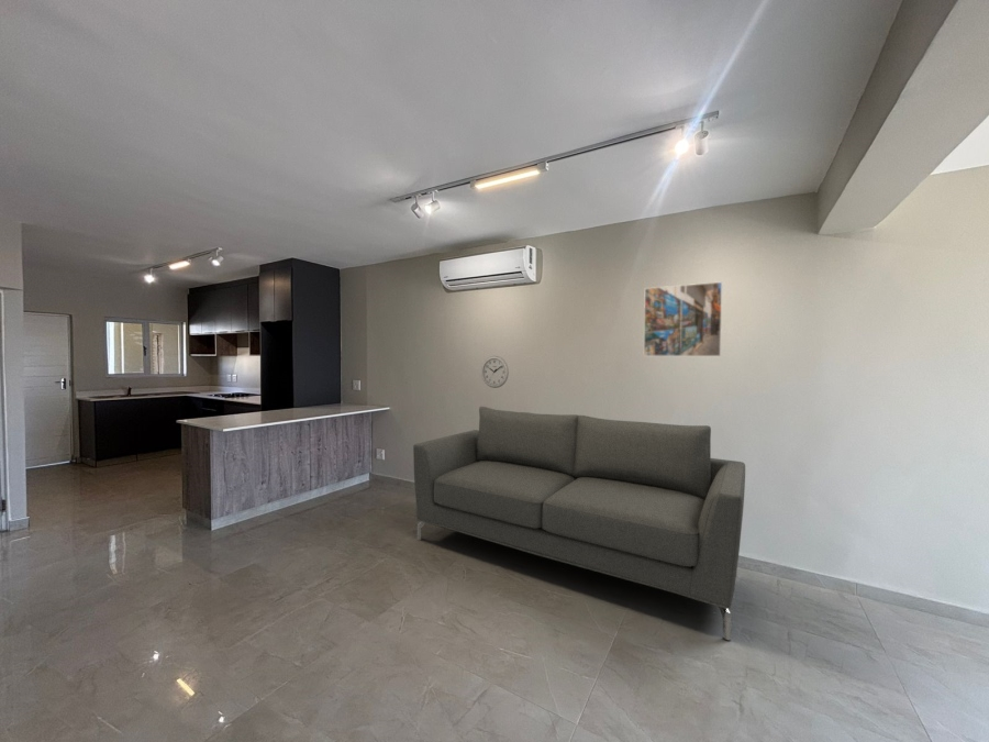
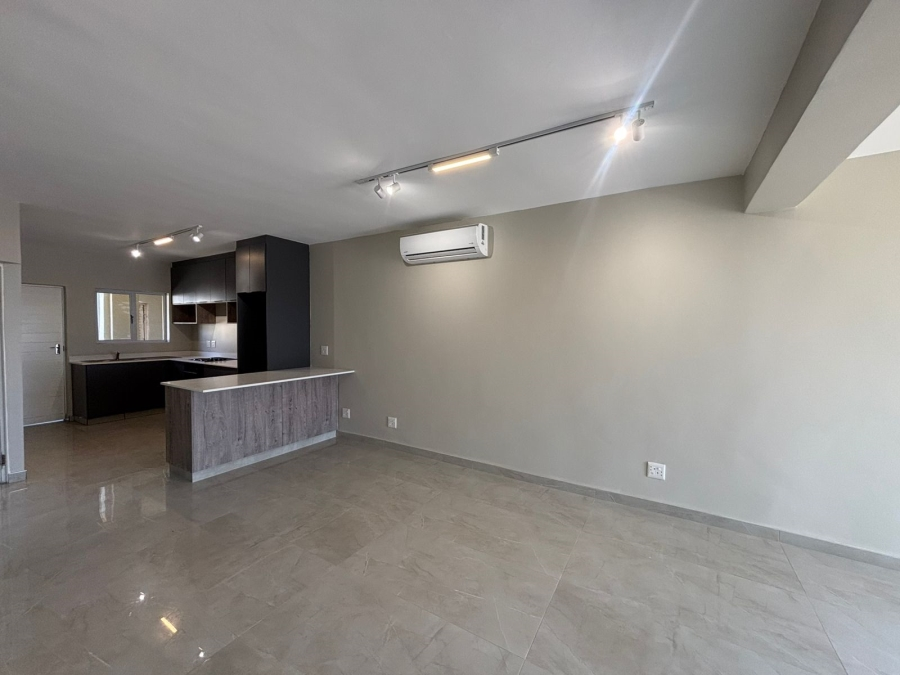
- sofa (564, 486)
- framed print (681, 320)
- wall clock (493, 372)
